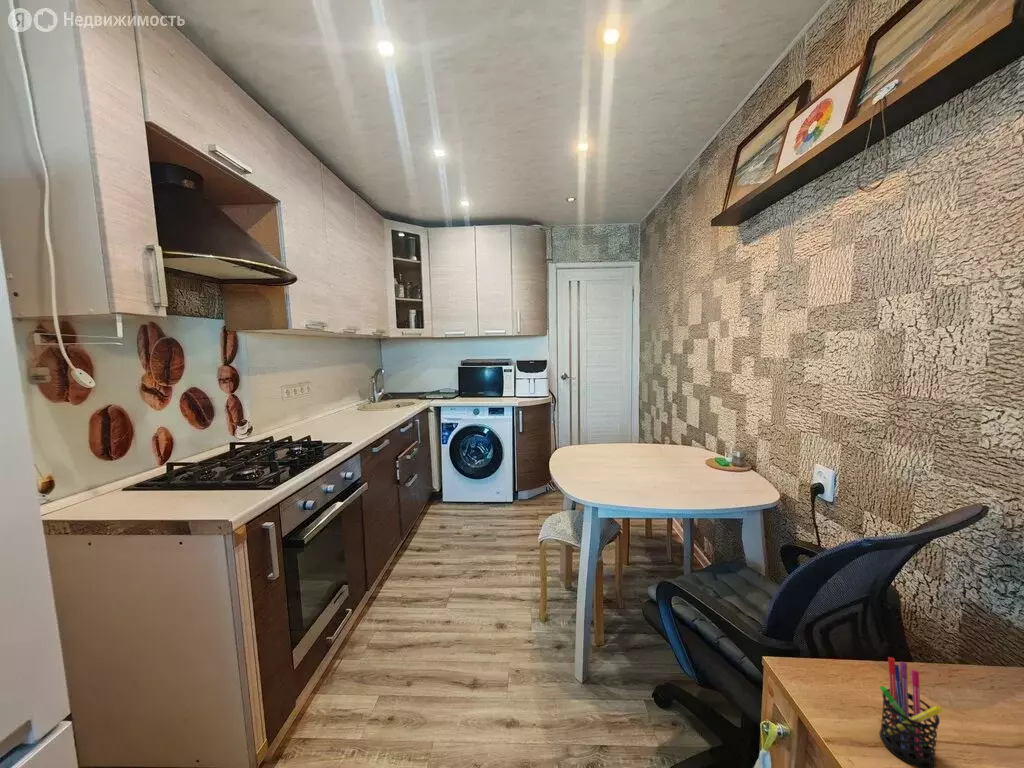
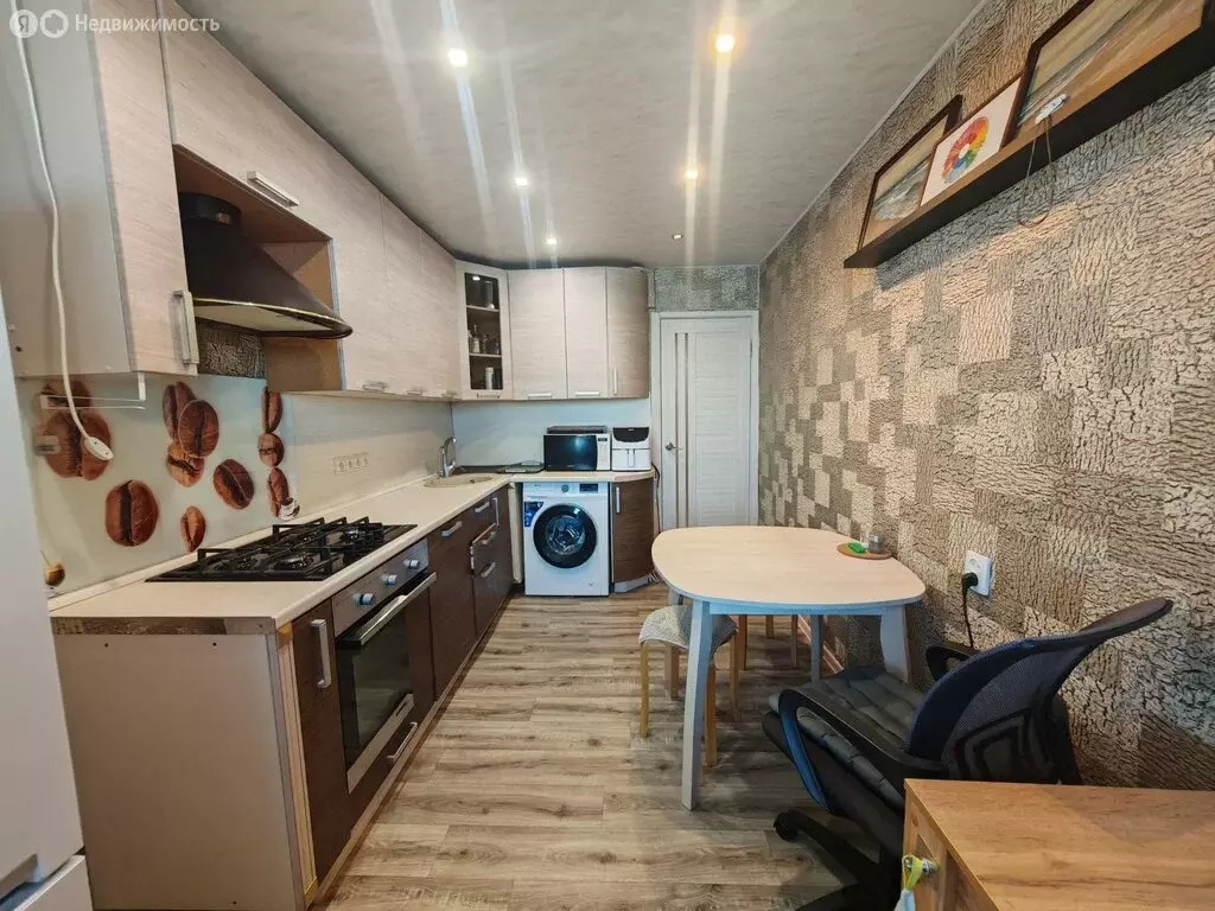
- pen holder (902, 709)
